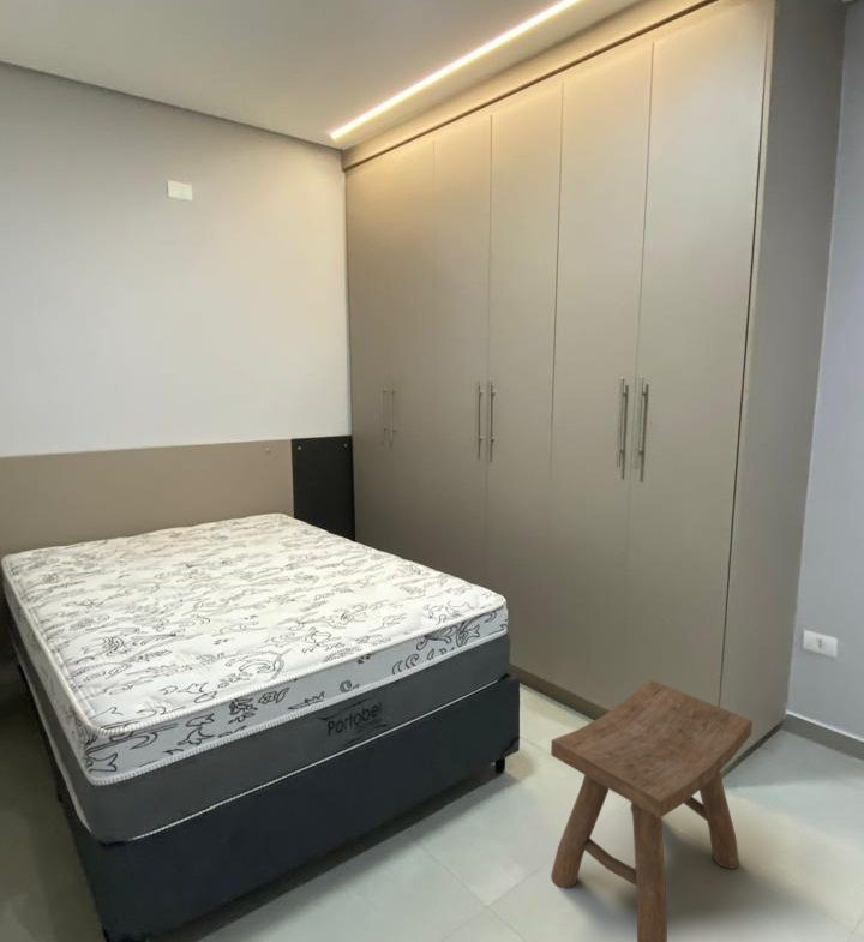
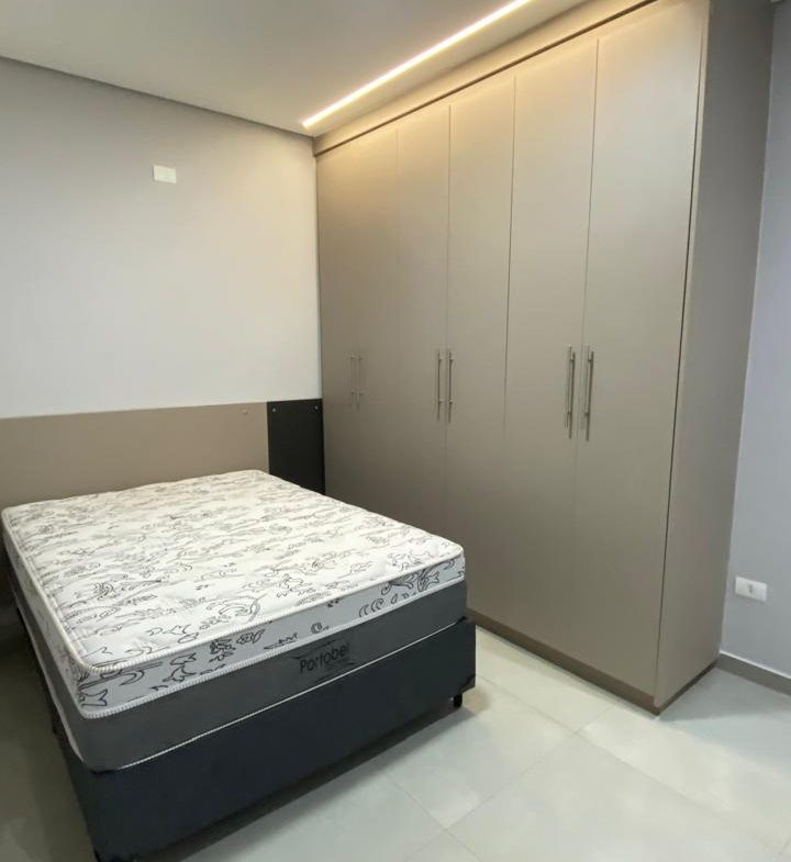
- stool (649, 800)
